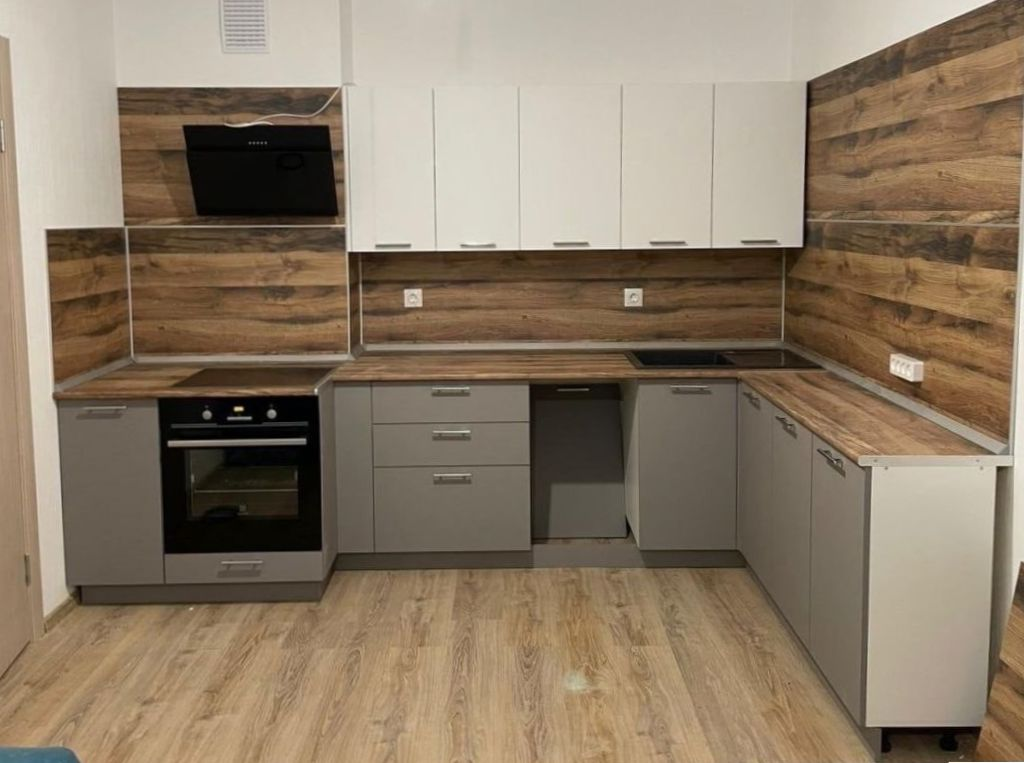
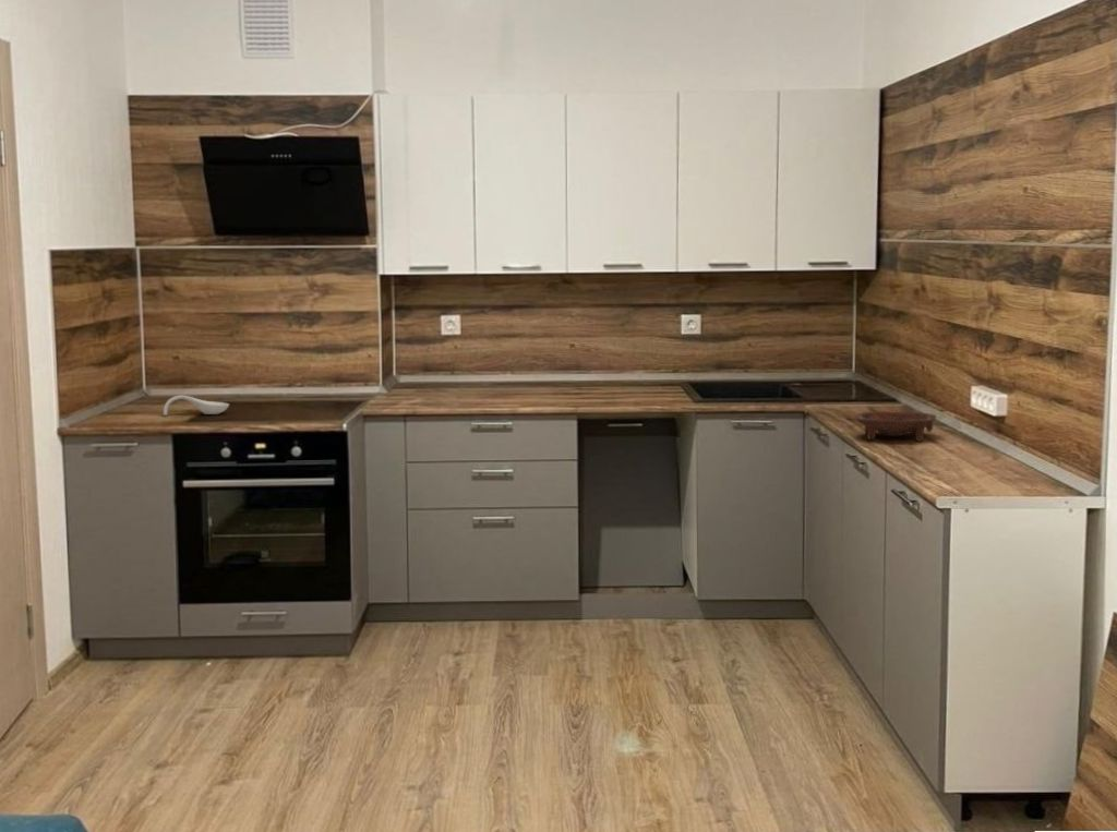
+ spoon rest (196, 405)
+ bowl (893, 425)
